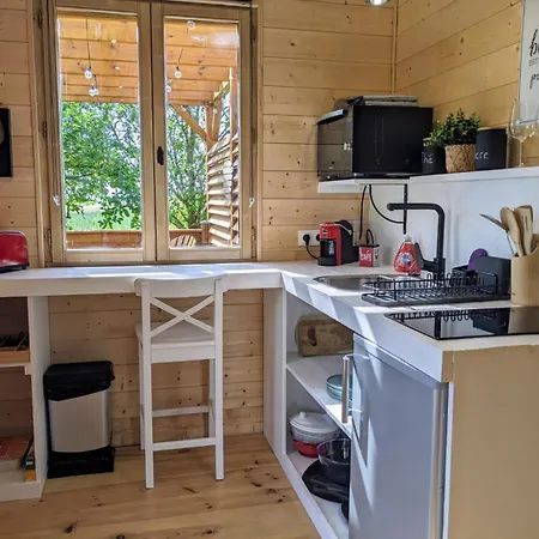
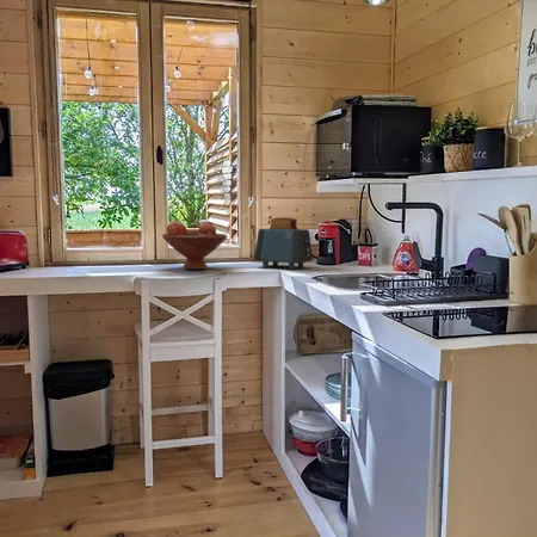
+ fruit bowl (195, 245)
+ toaster (283, 242)
